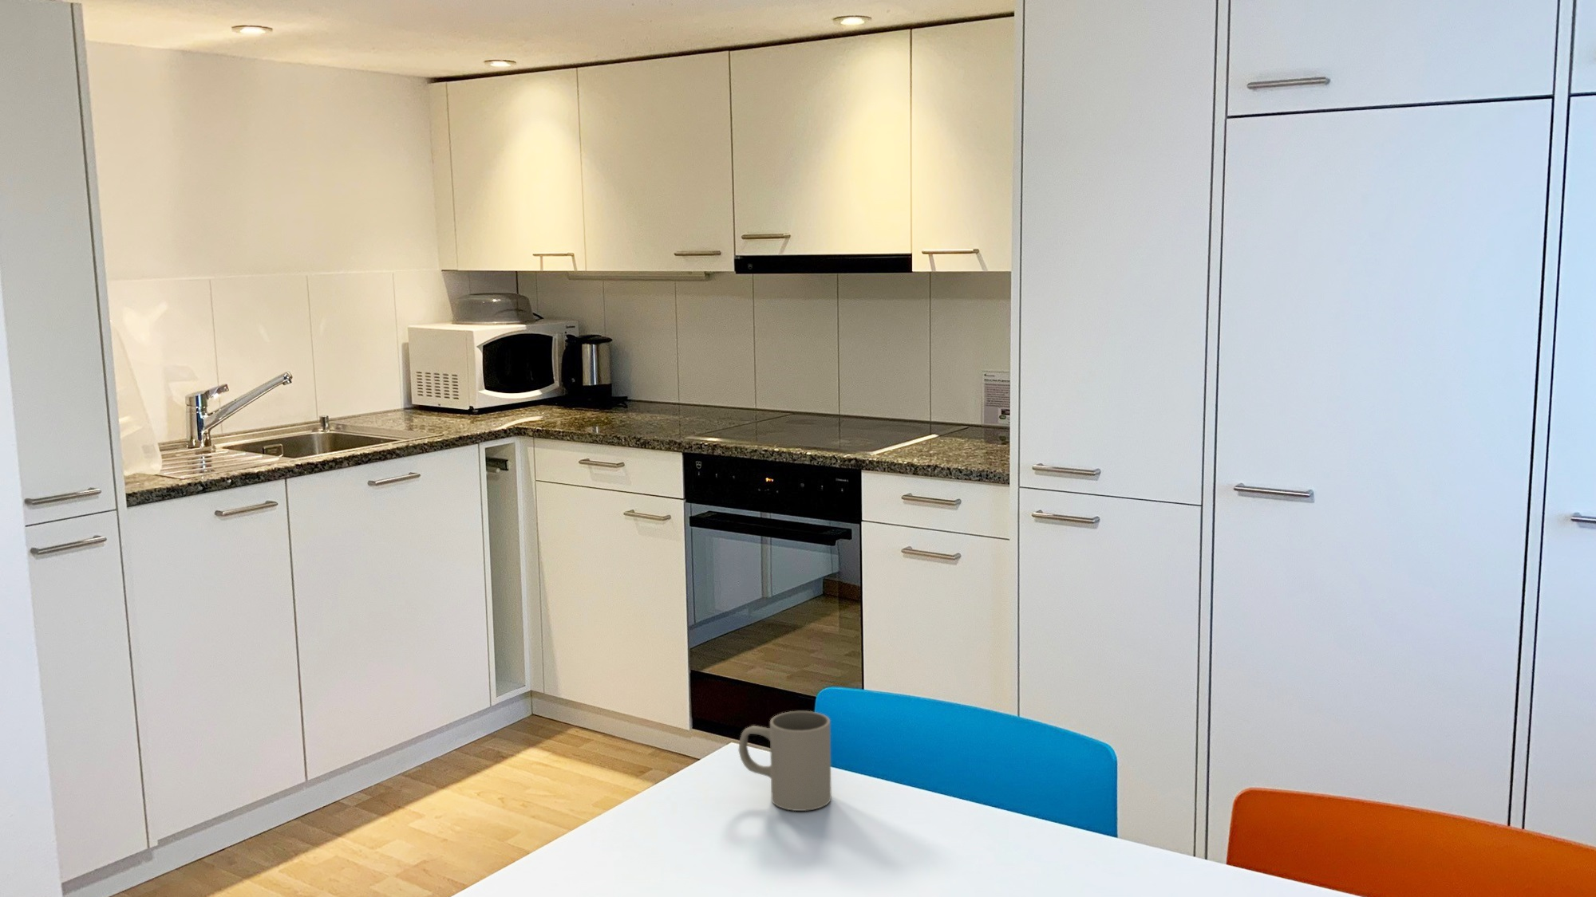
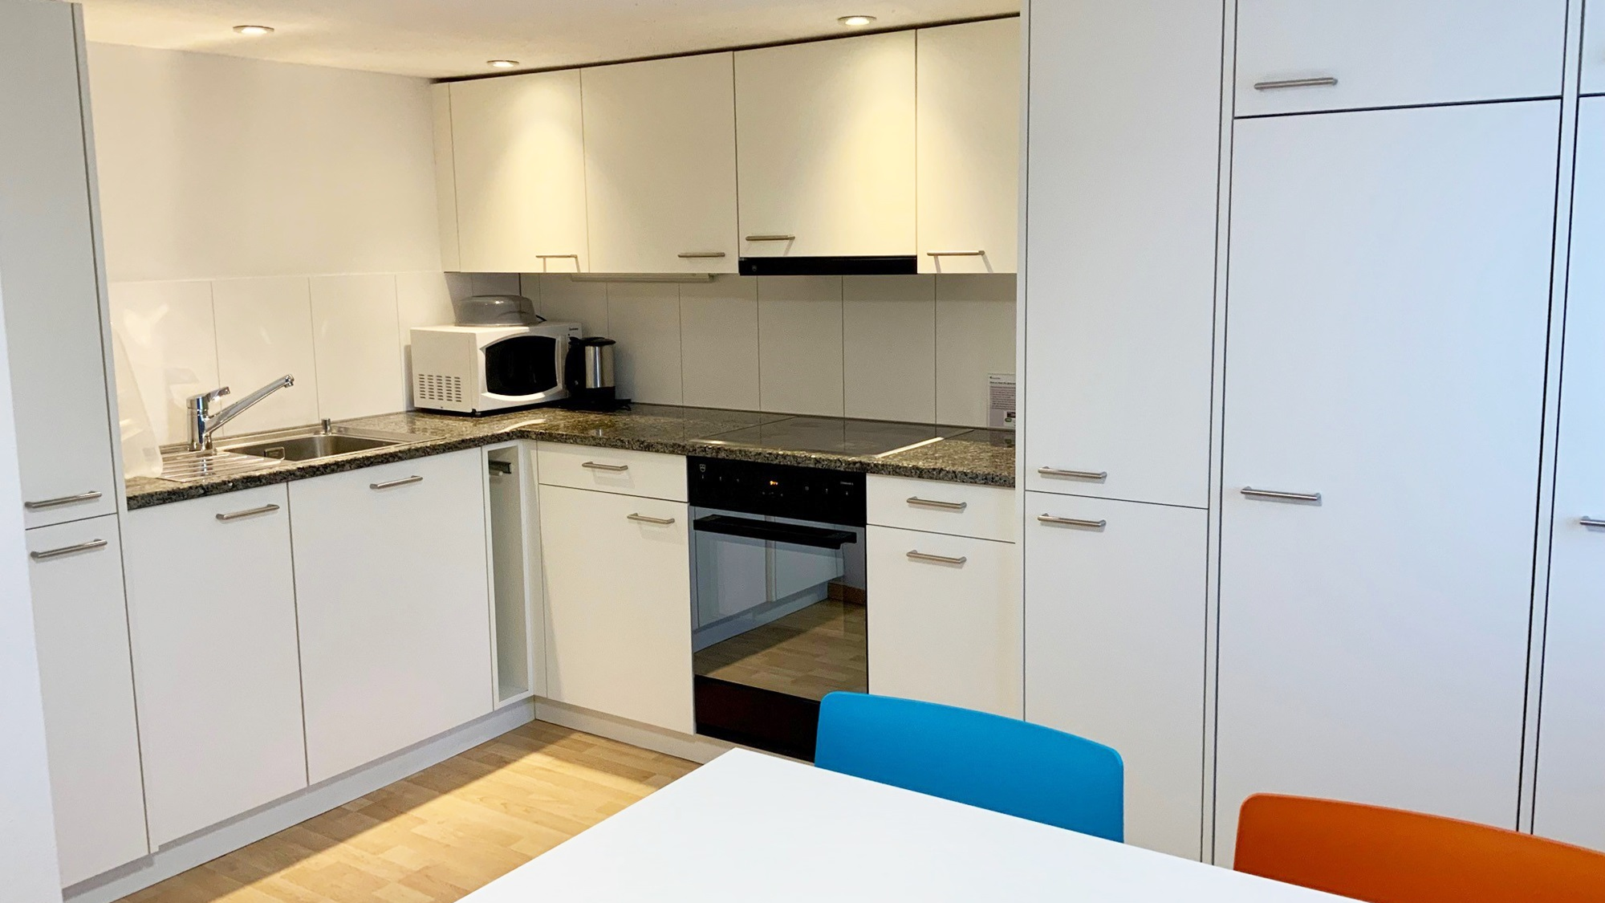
- mug (784, 758)
